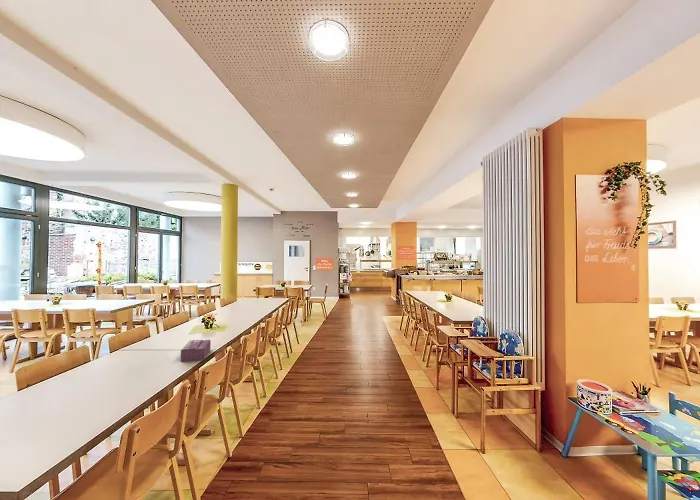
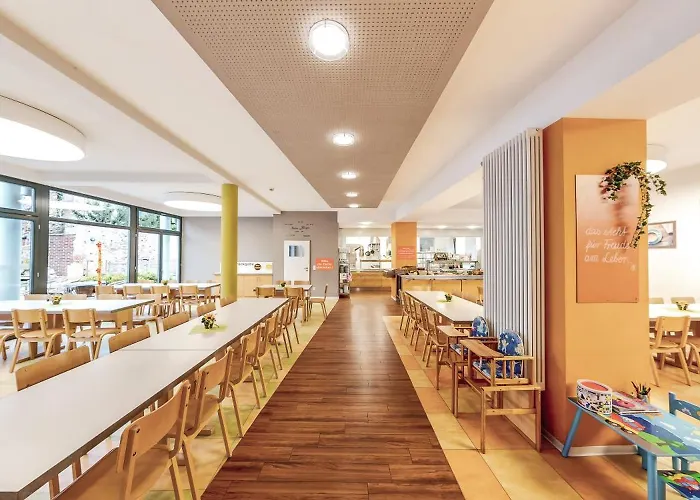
- tissue box (196, 349)
